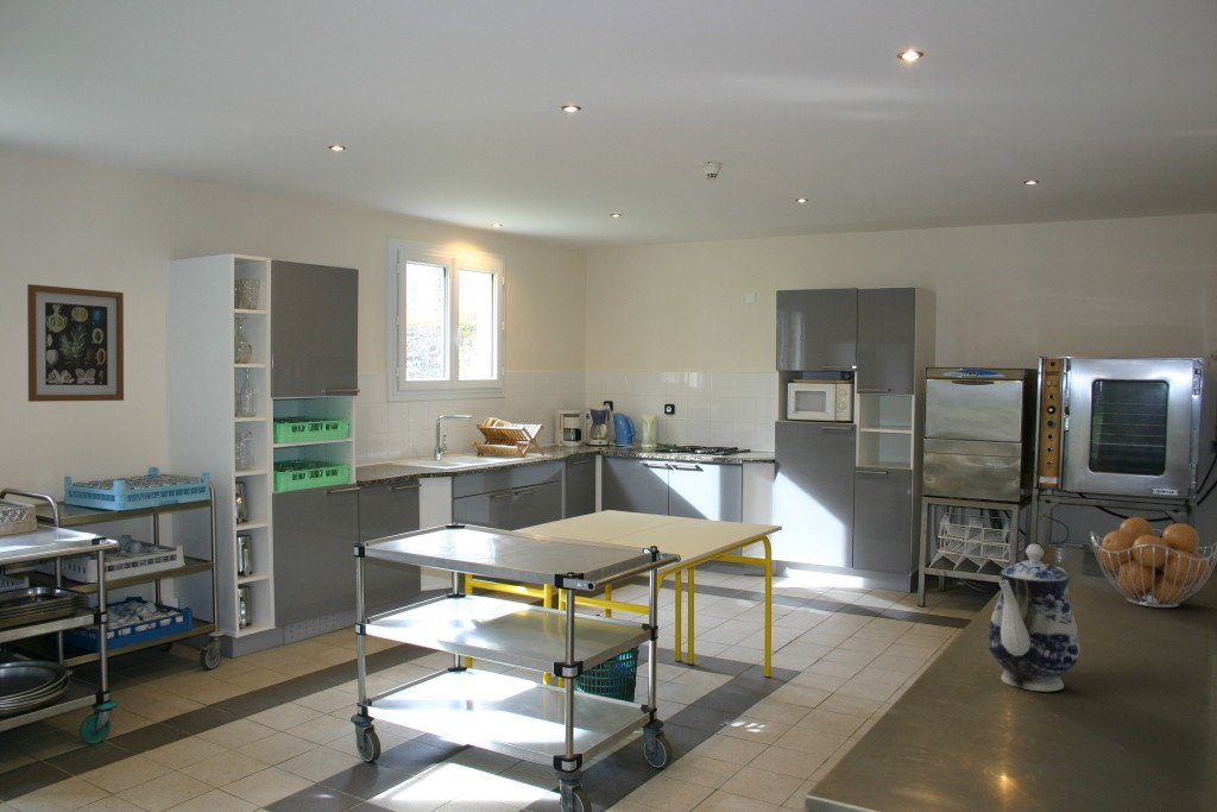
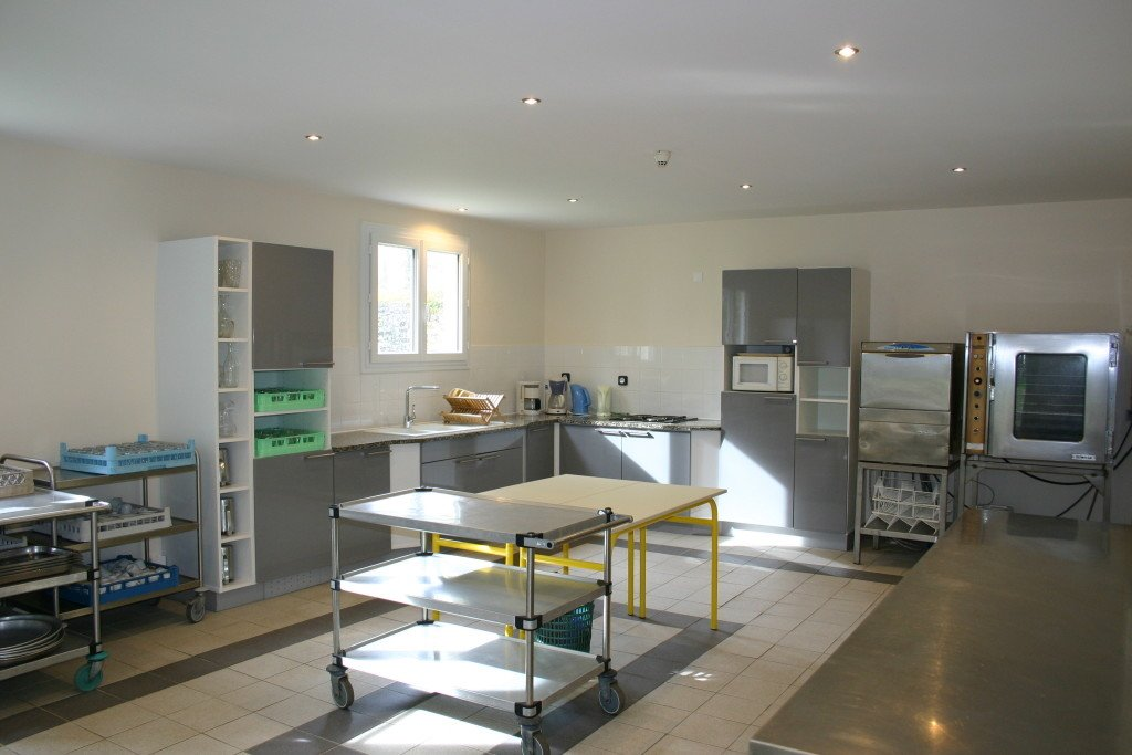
- teapot (1033, 613)
- fruit basket (1153, 561)
- wall art (77, 345)
